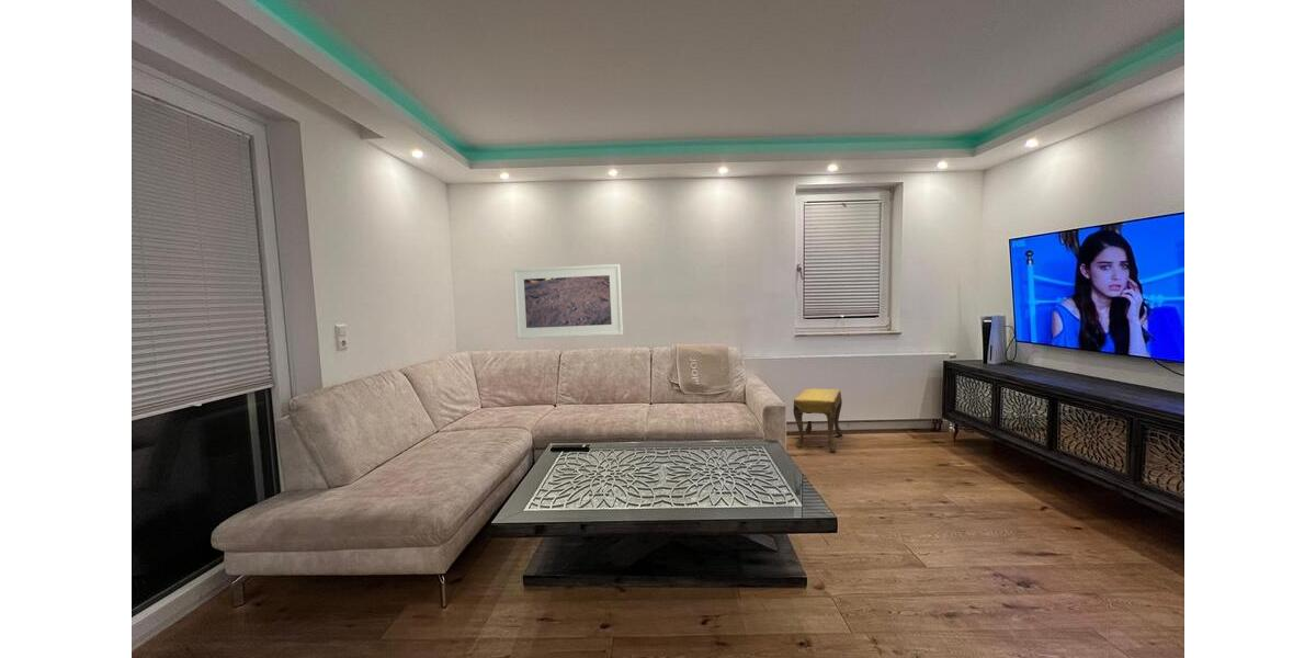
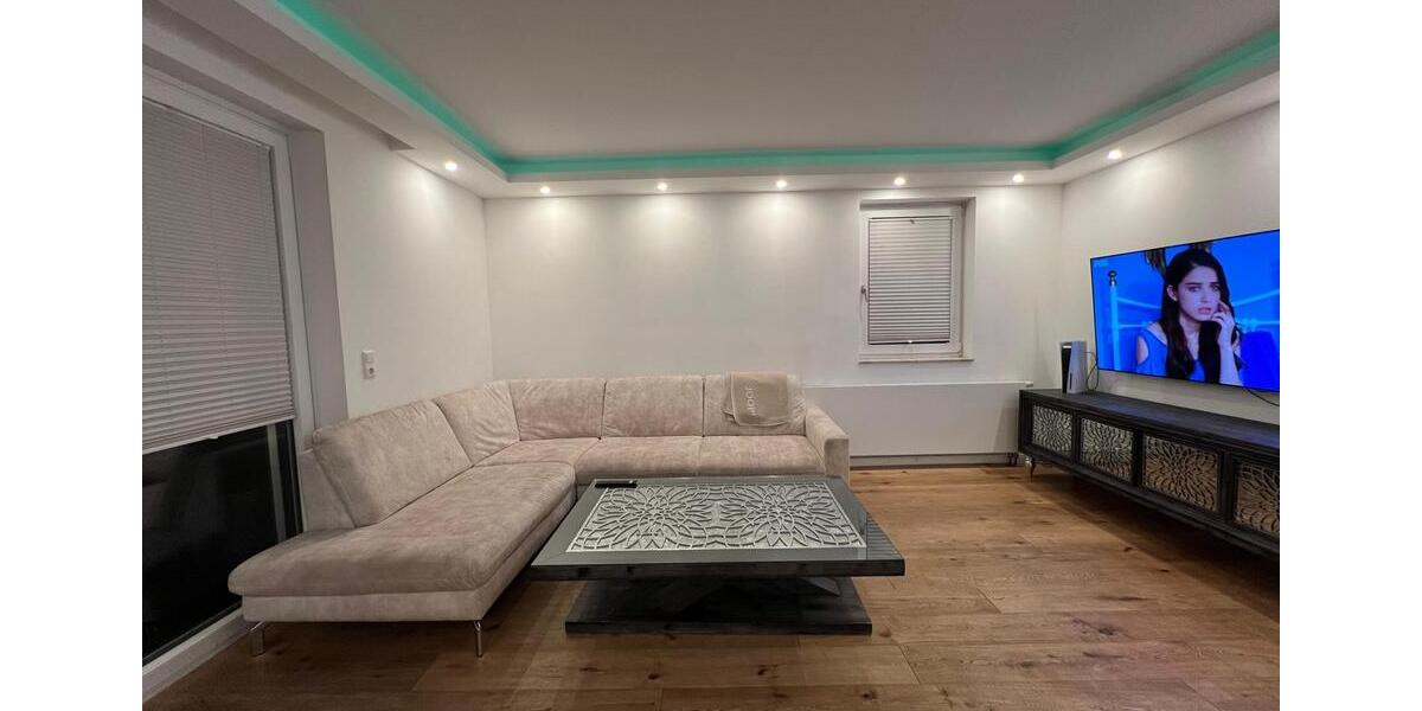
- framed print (567, 302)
- footstool (818, 412)
